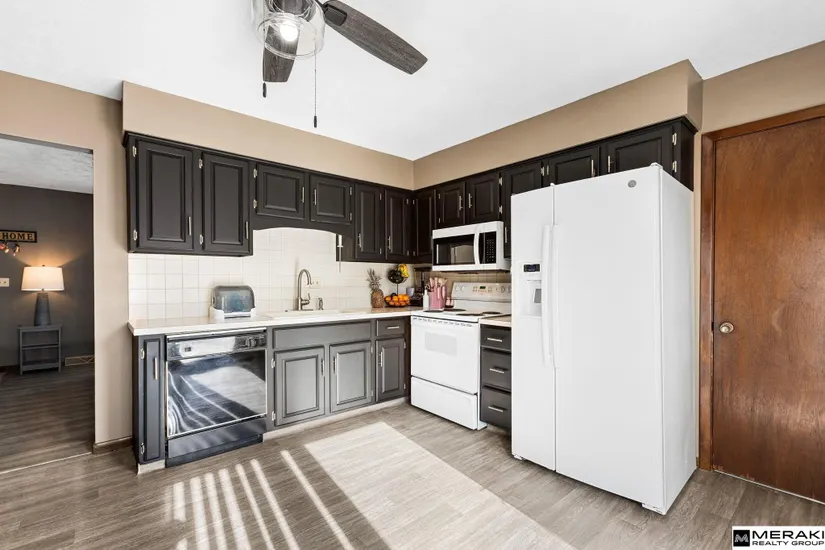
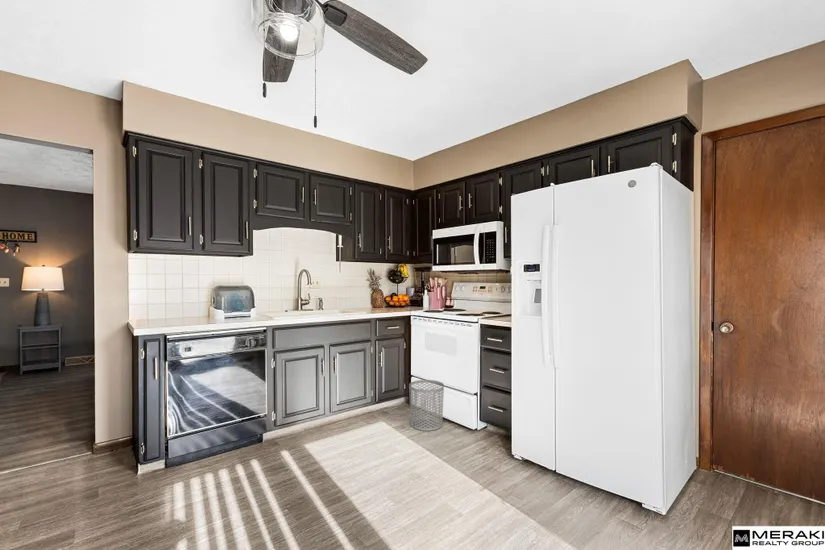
+ waste bin (426, 404)
